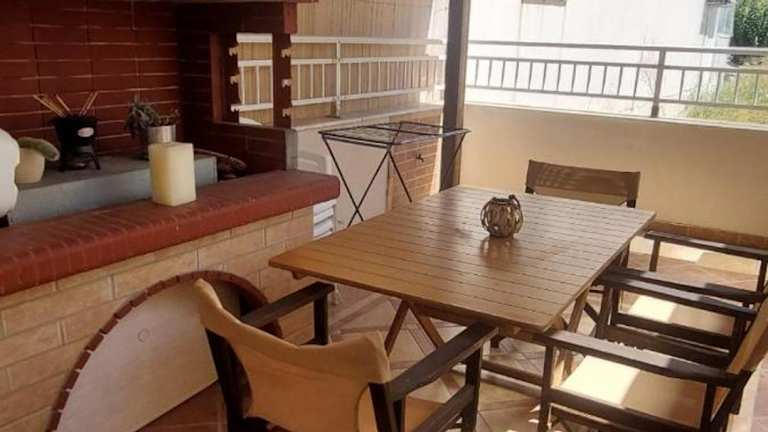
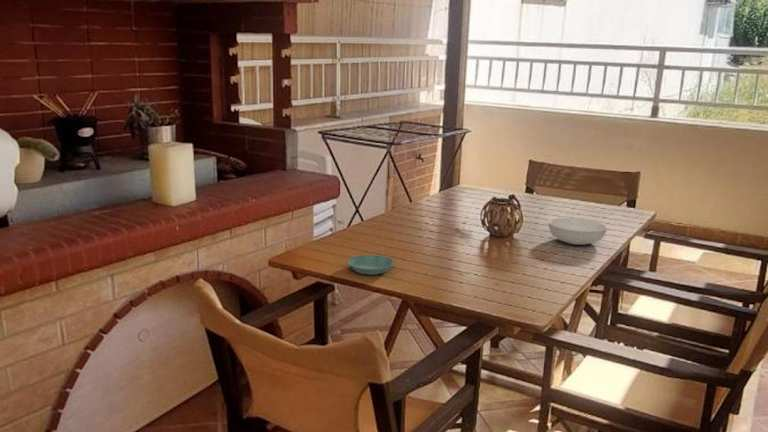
+ saucer (370, 265)
+ serving bowl (576, 232)
